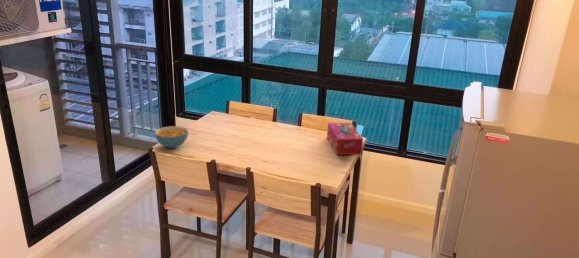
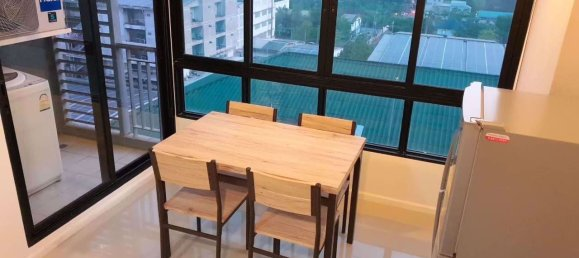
- cereal bowl (172, 138)
- tissue box (344, 138)
